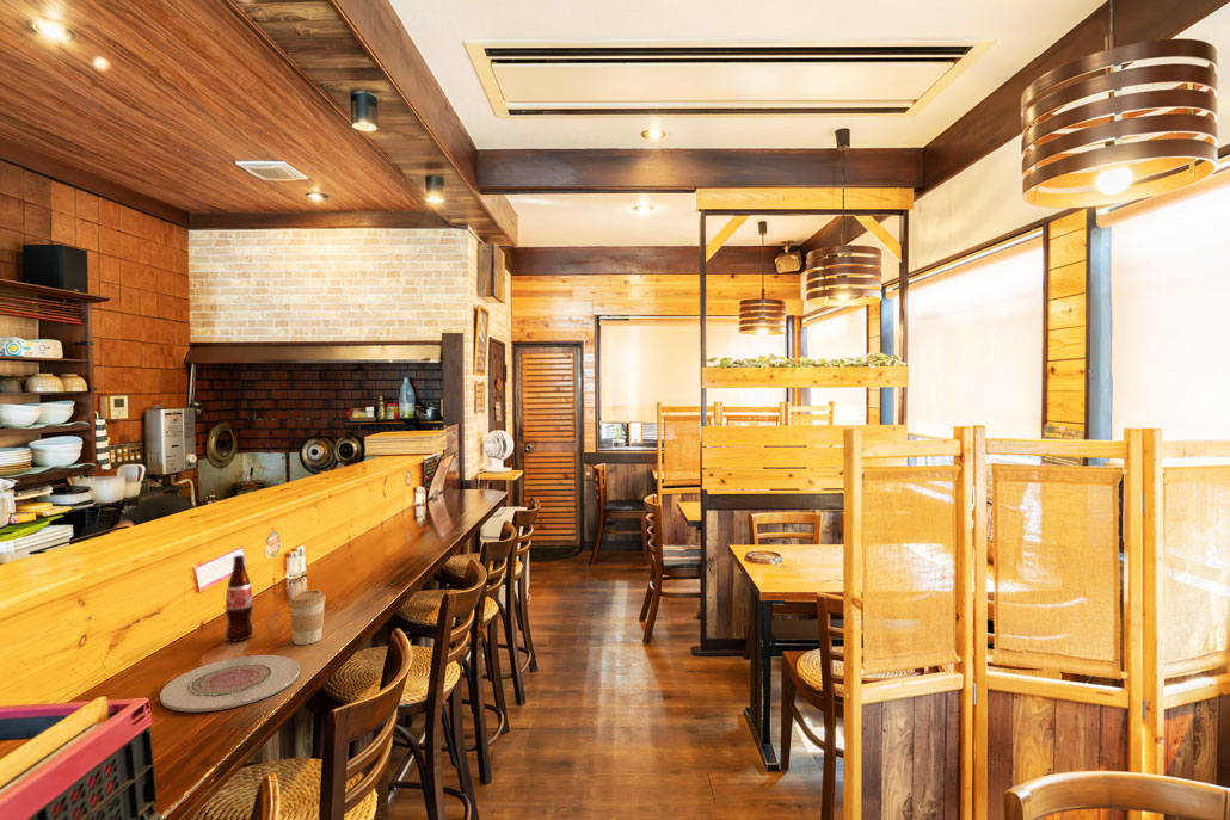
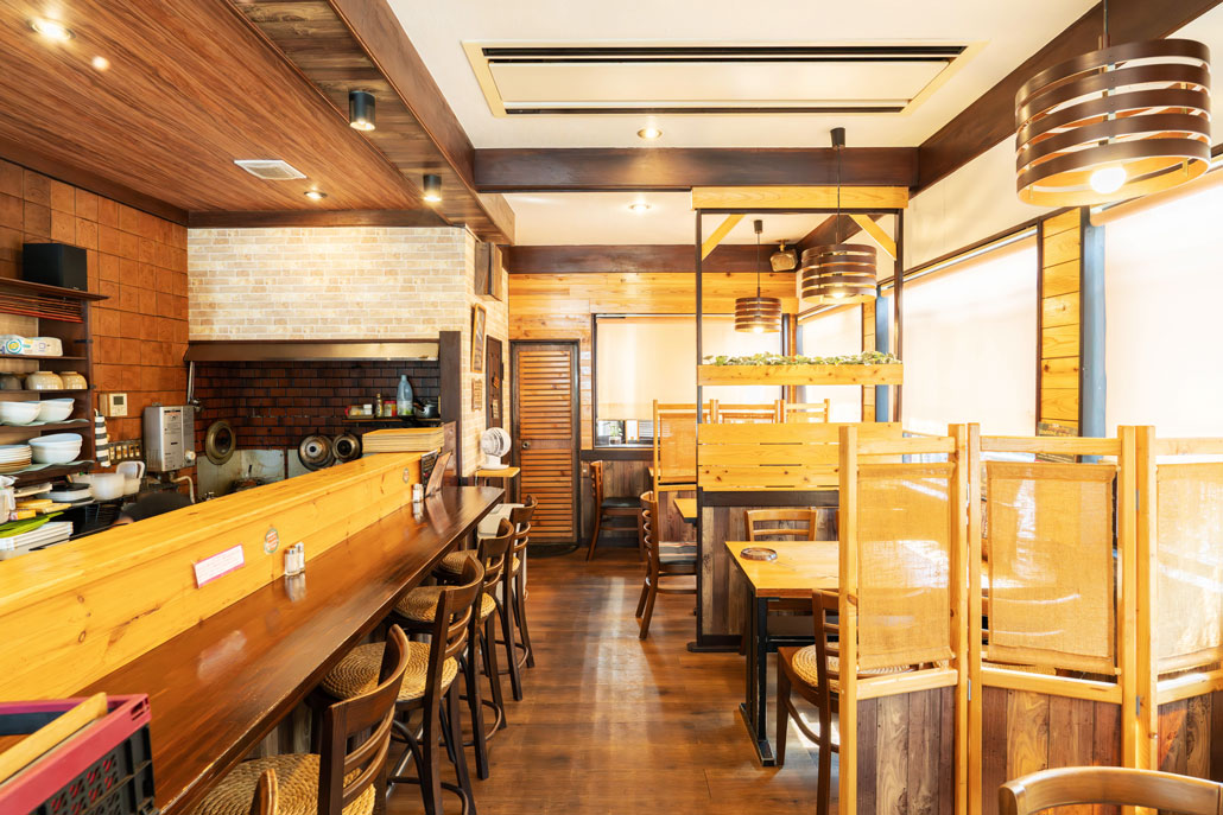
- bottle (239, 597)
- plate (233, 679)
- coffee cup (307, 616)
